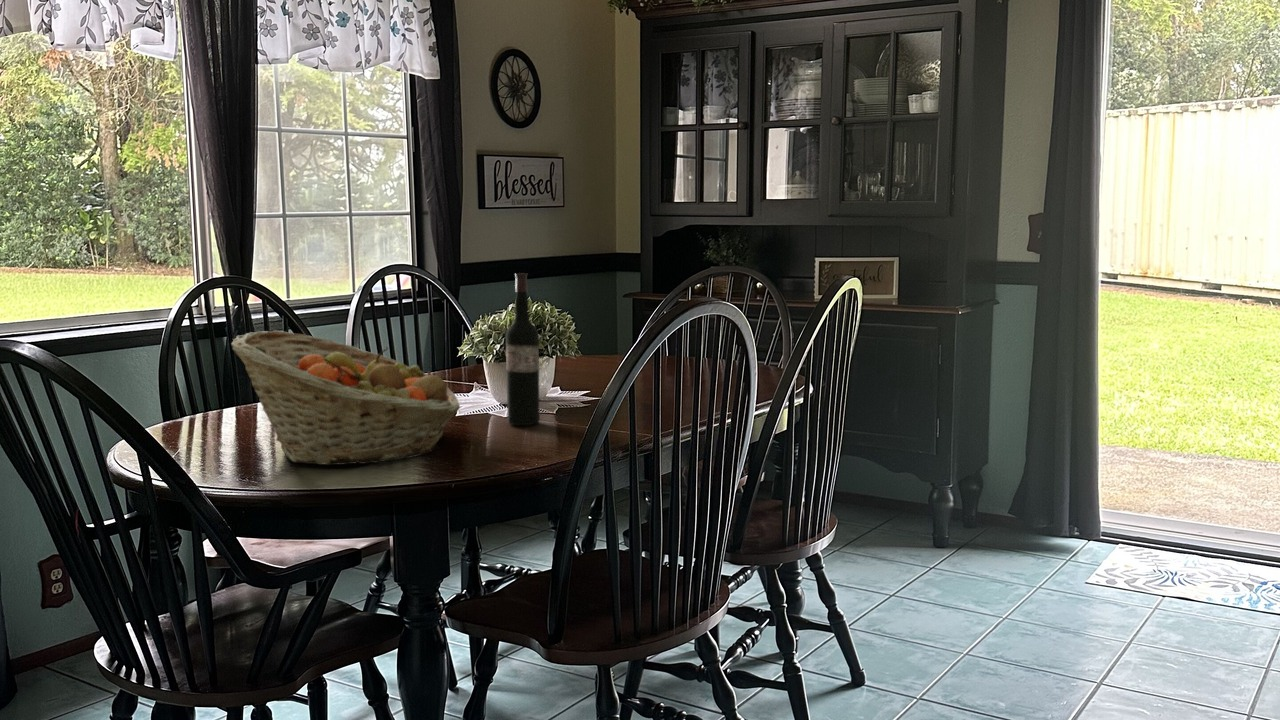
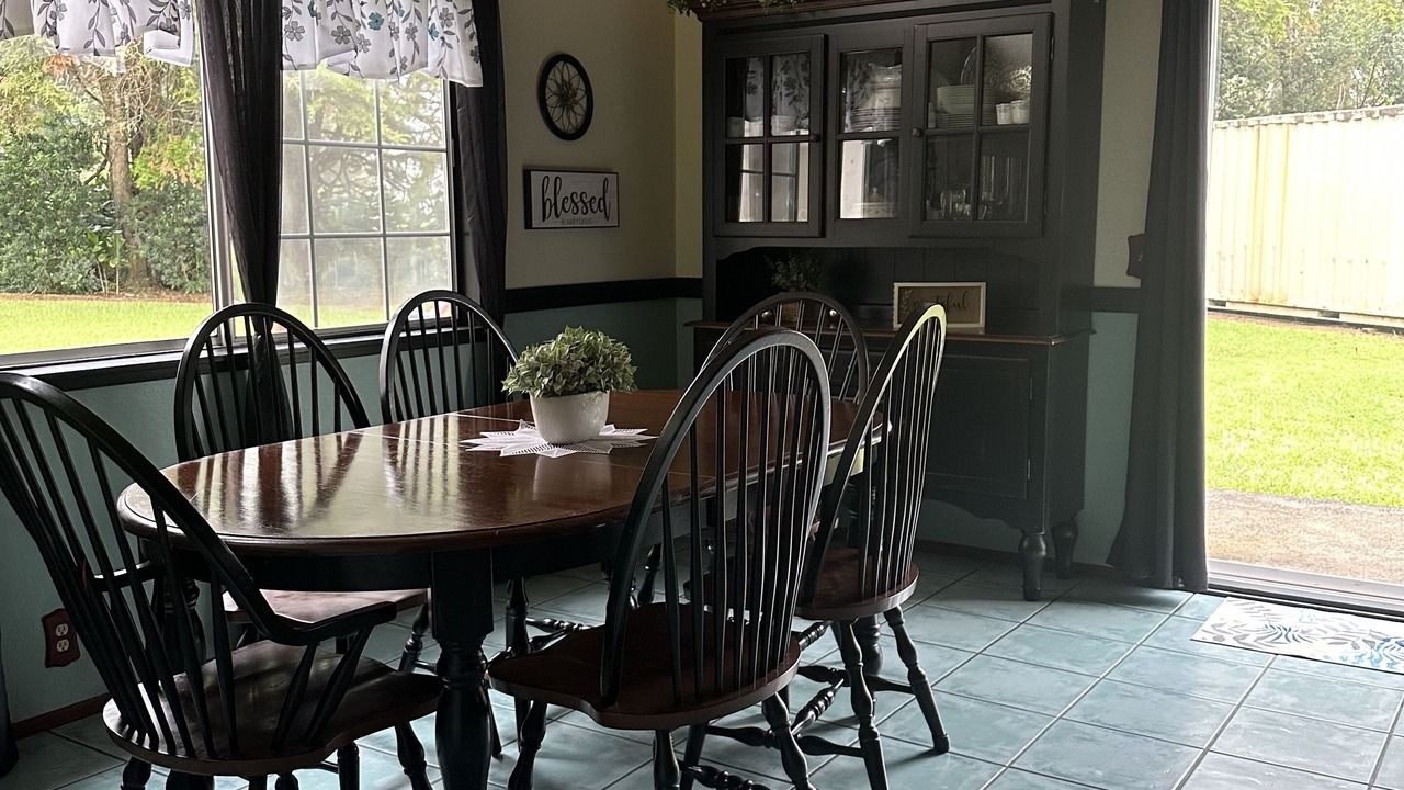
- wine bottle (522, 348)
- fruit basket (349, 390)
